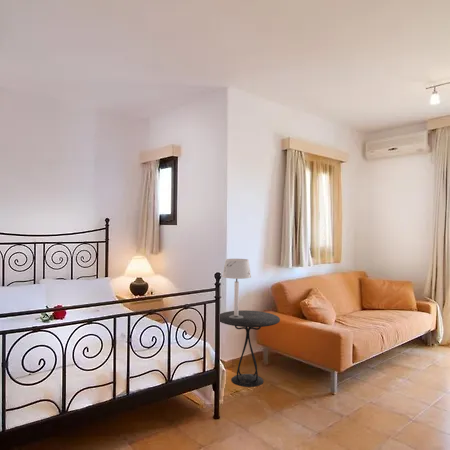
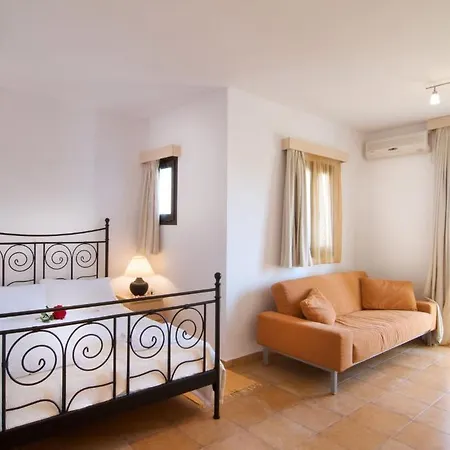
- table lamp (236, 288)
- side table (245, 347)
